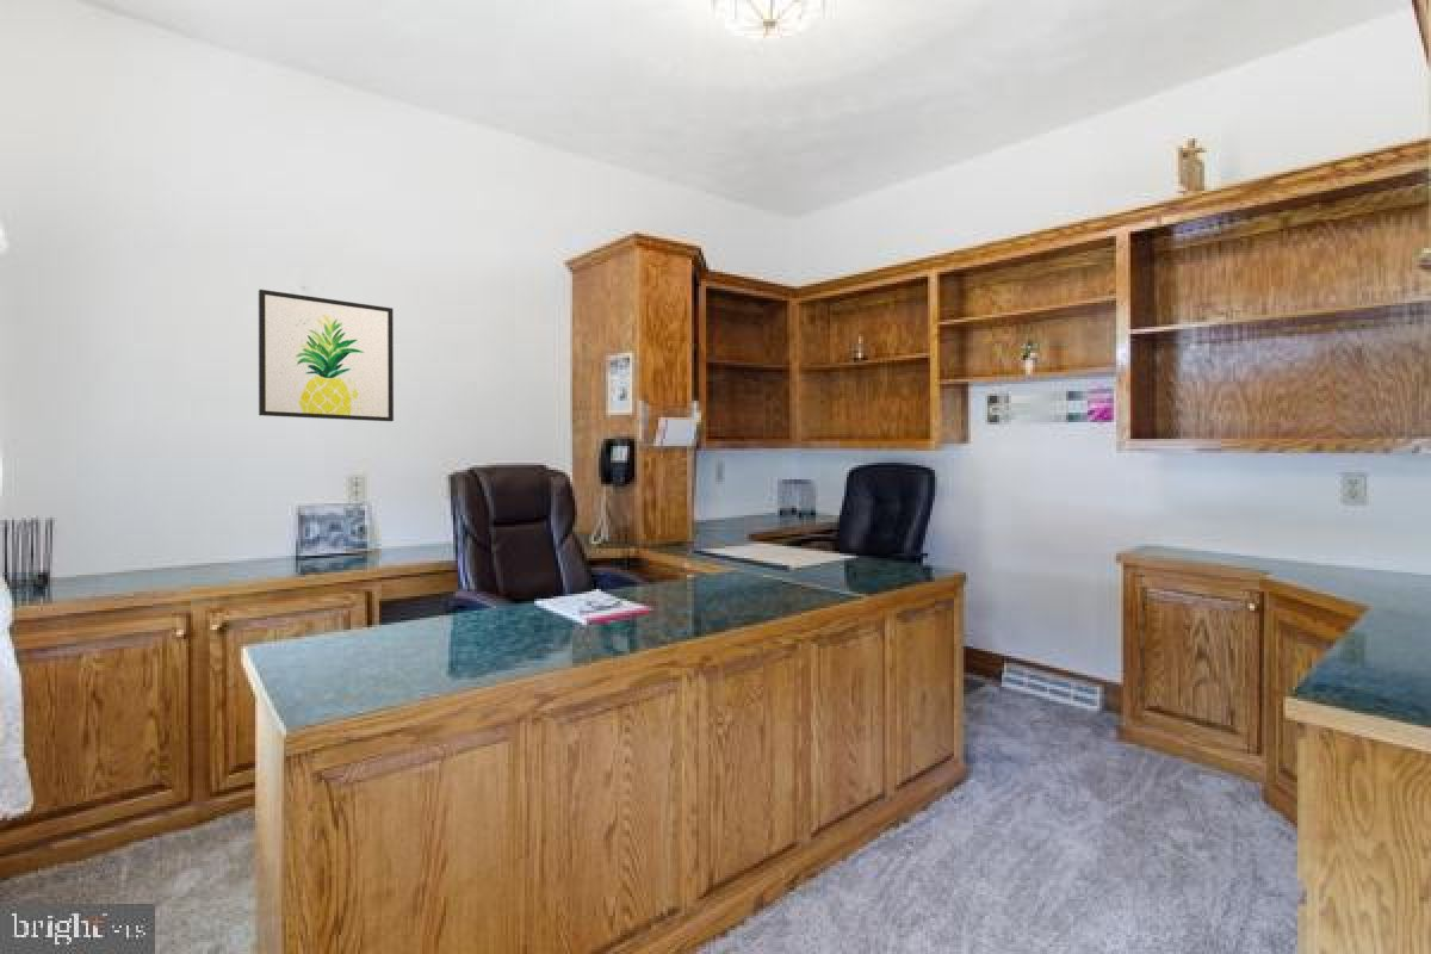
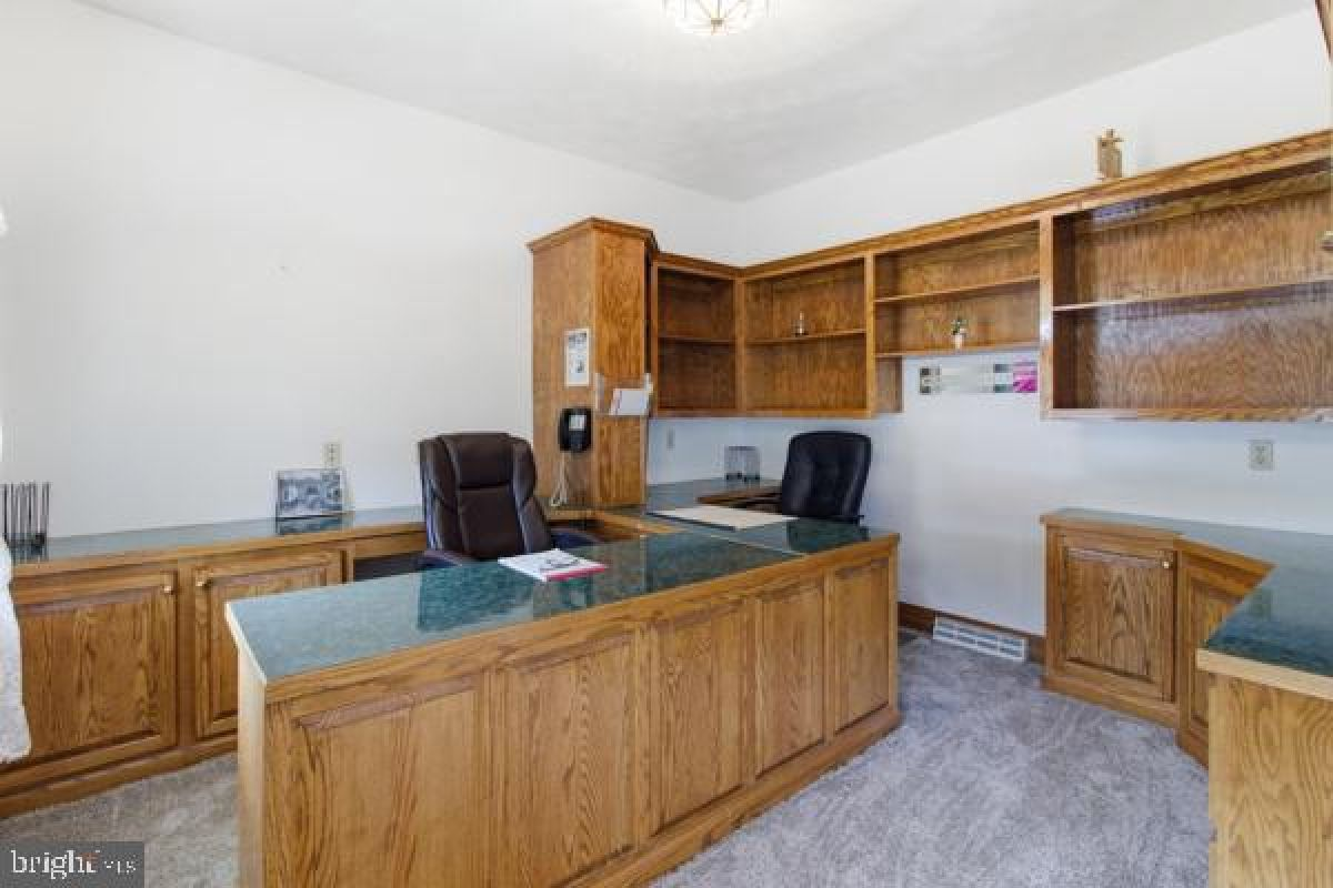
- wall art (329, 359)
